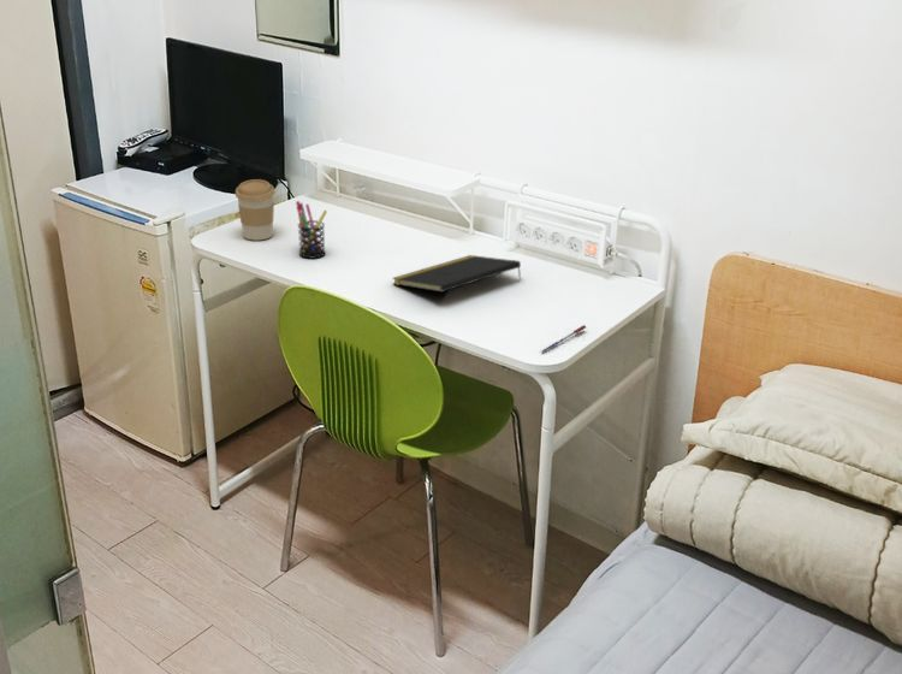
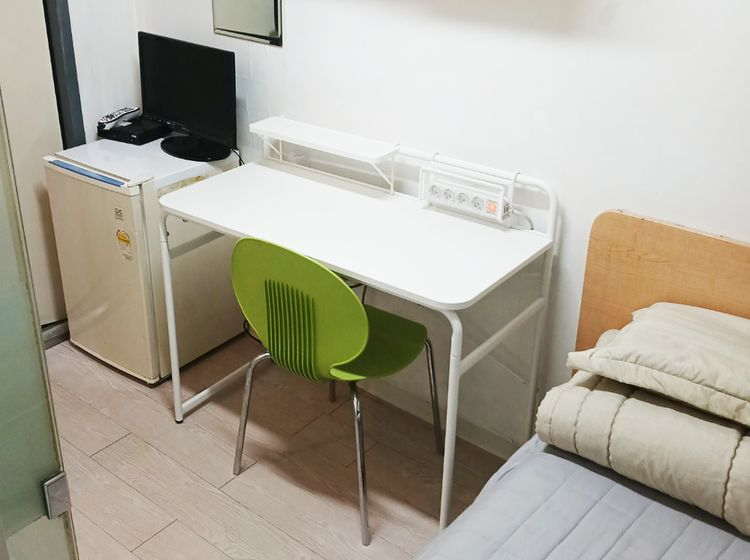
- pen holder (308, 229)
- coffee cup (256, 209)
- notepad (456, 272)
- pen (563, 338)
